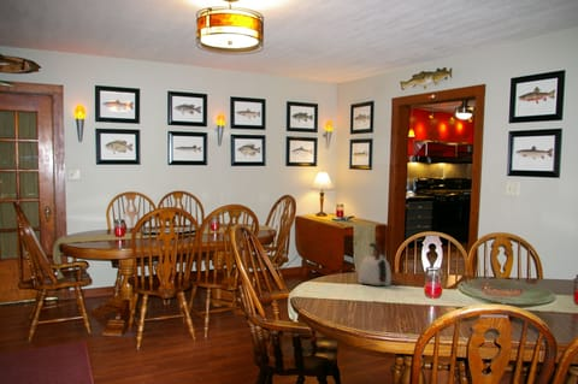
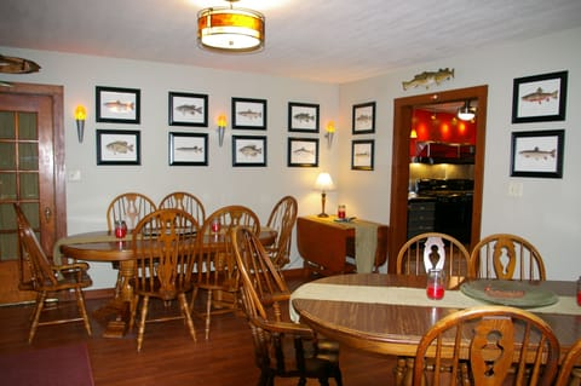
- kettle (374, 262)
